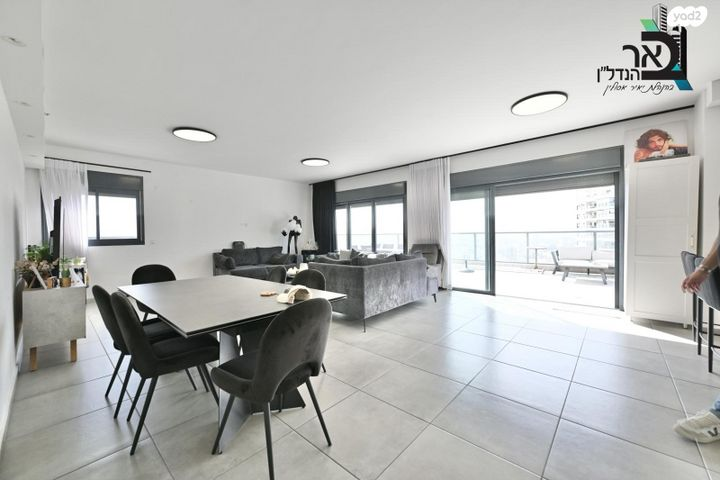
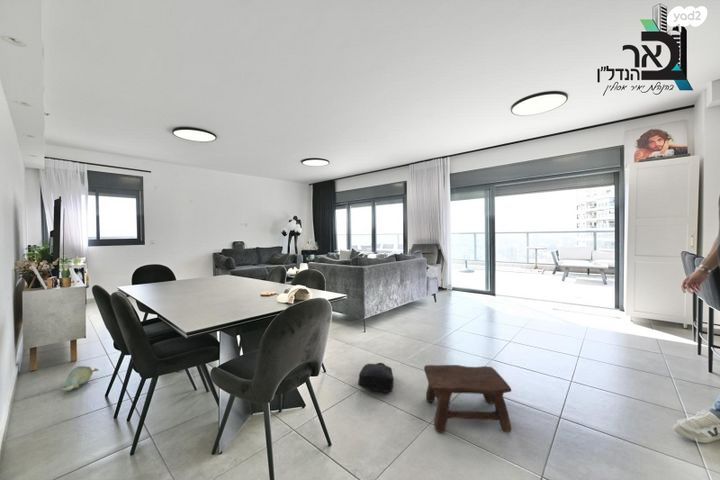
+ stool (465, 392)
+ backpack (377, 374)
+ plush toy (78, 377)
